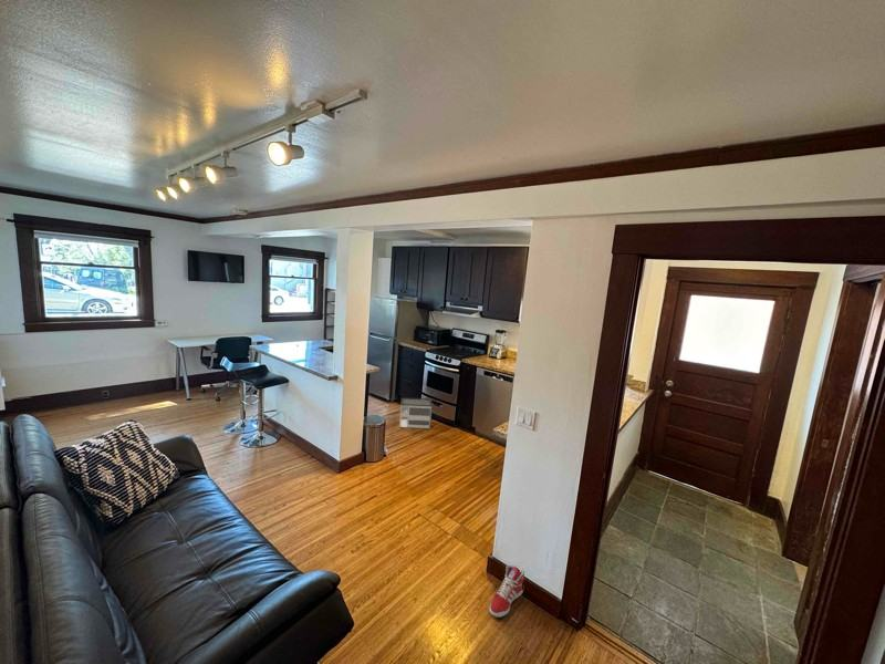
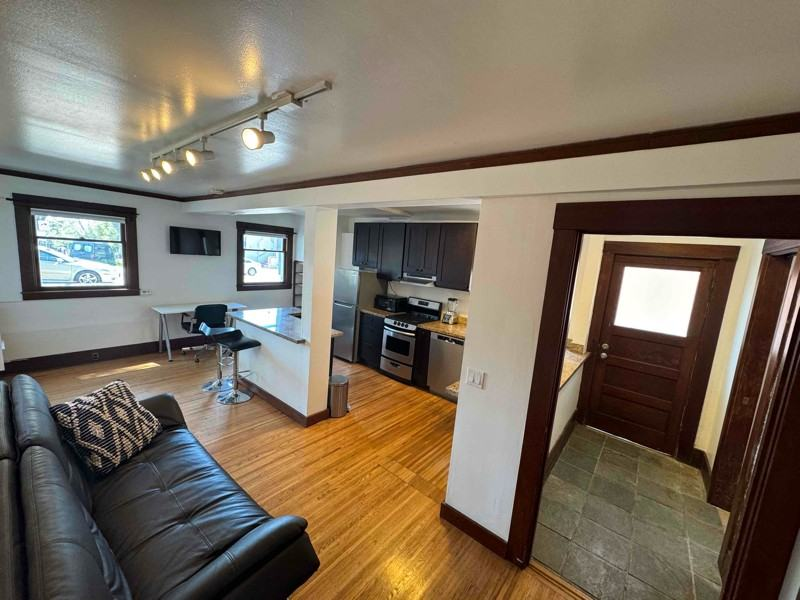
- architectural model (415, 412)
- sneaker (507, 588)
